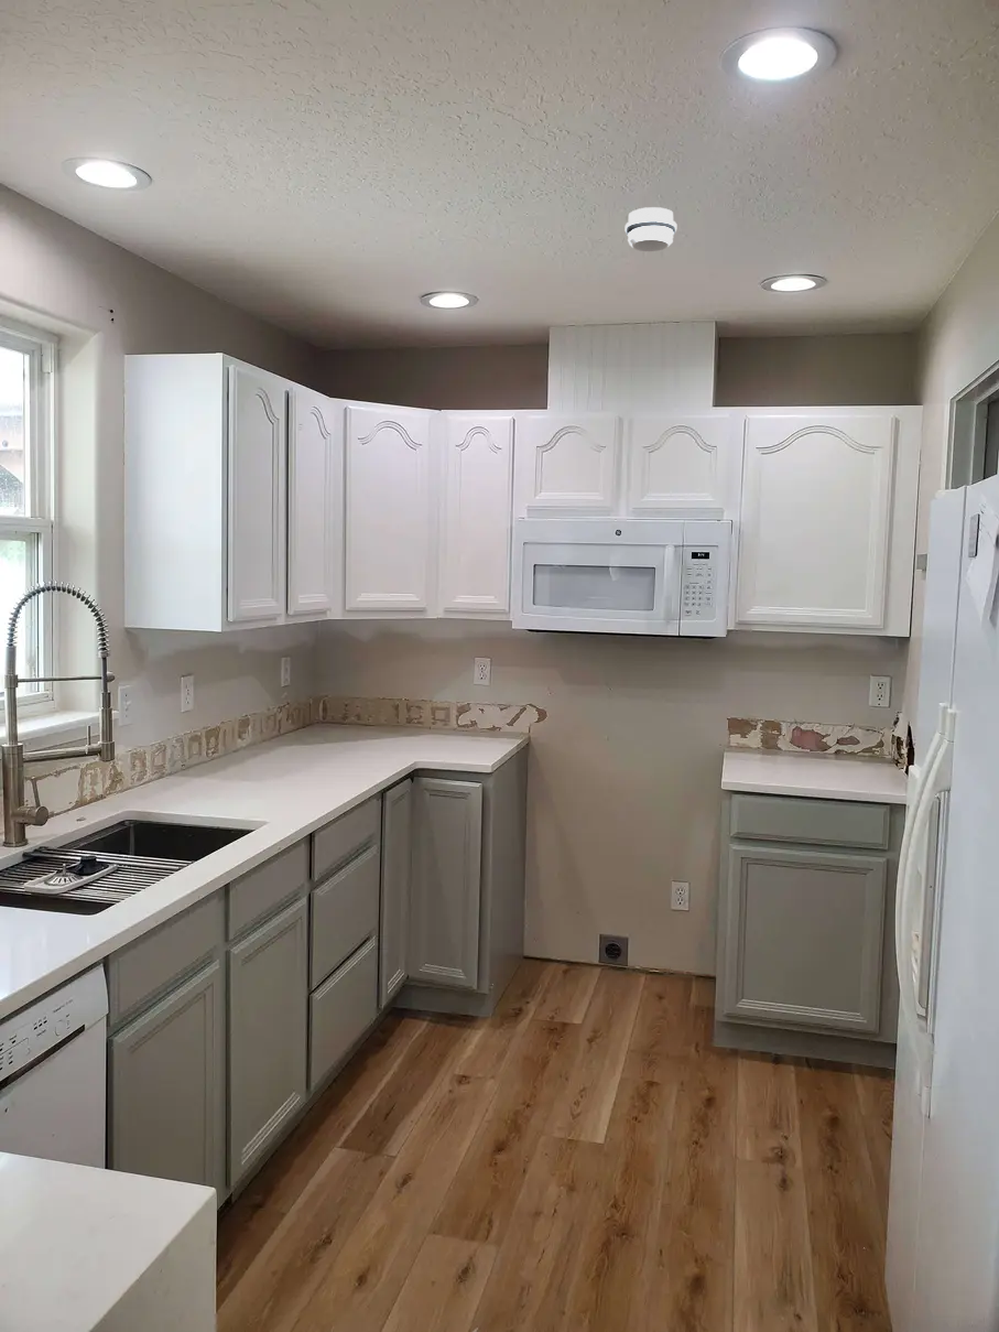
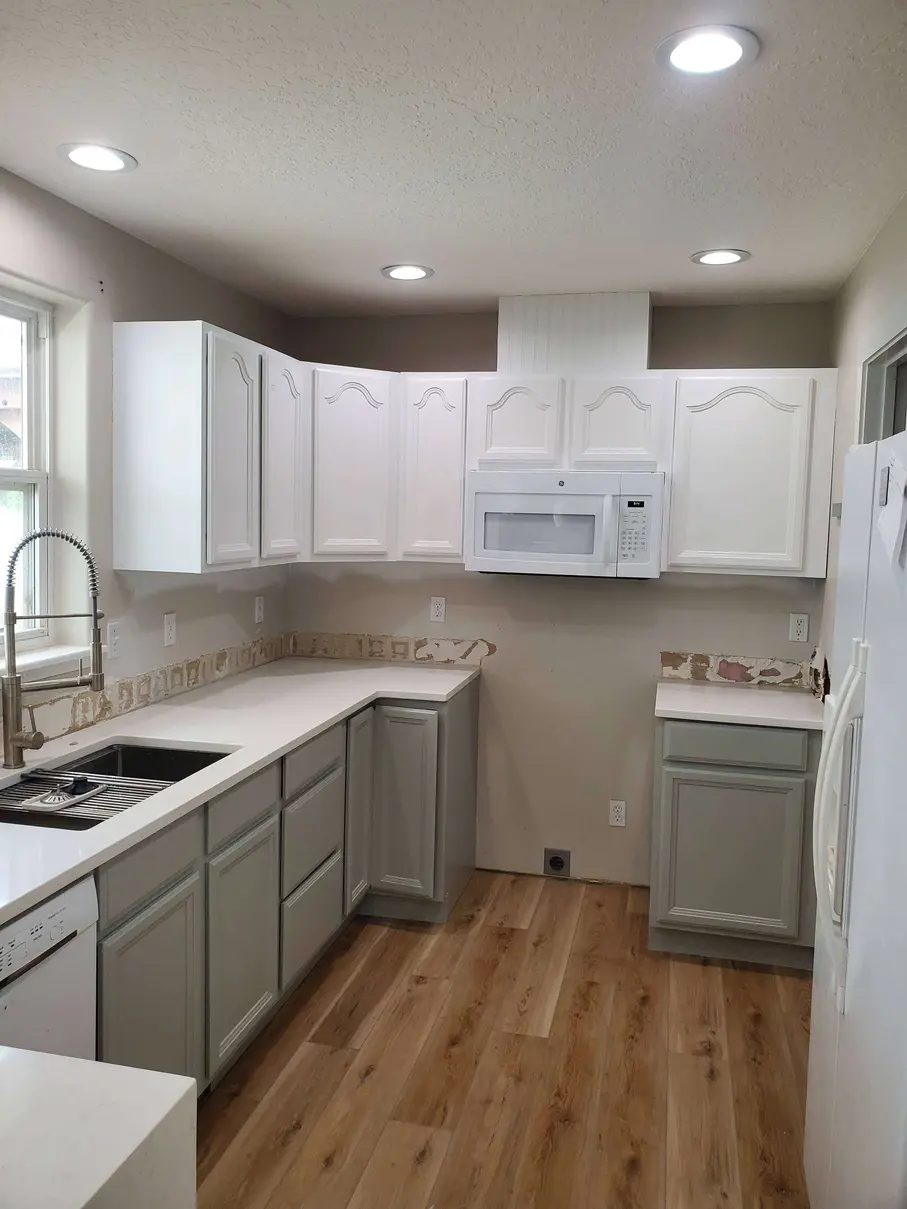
- smoke detector (650, 230)
